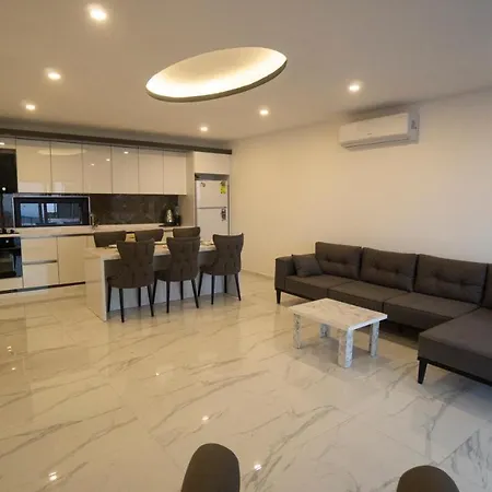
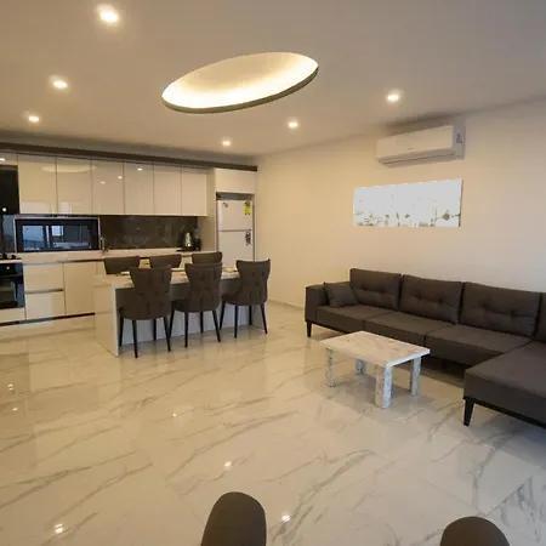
+ wall art (400, 205)
